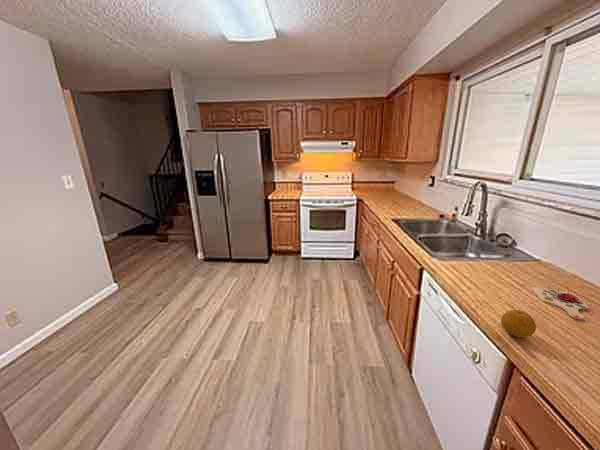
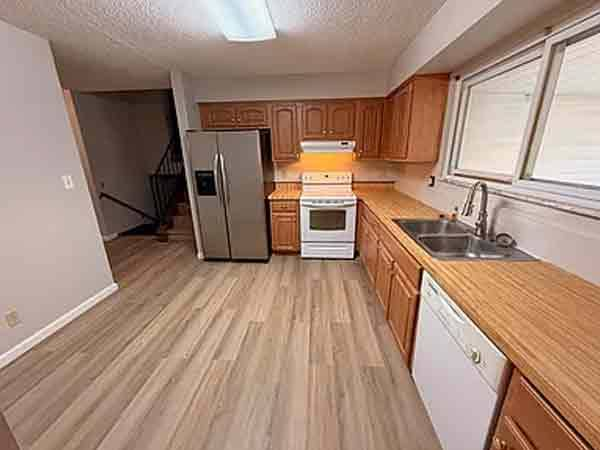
- fruit (518, 323)
- cutting board (564, 301)
